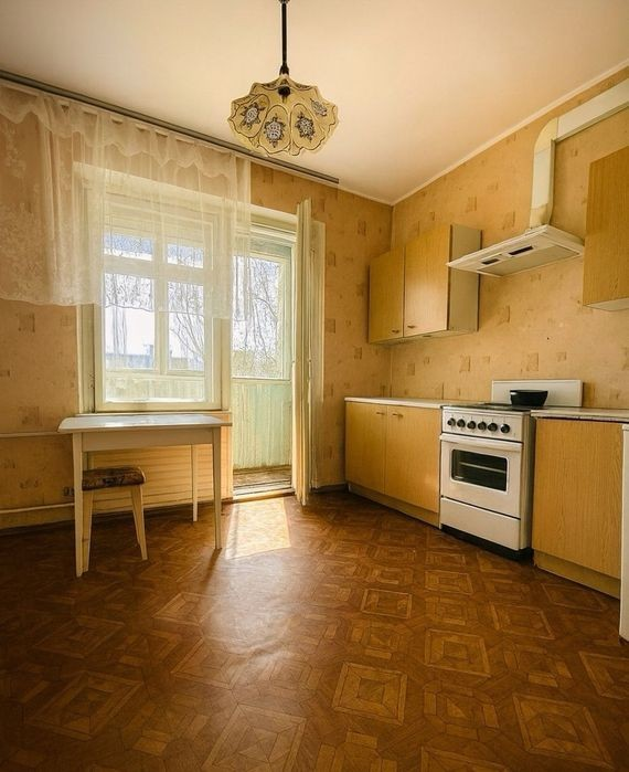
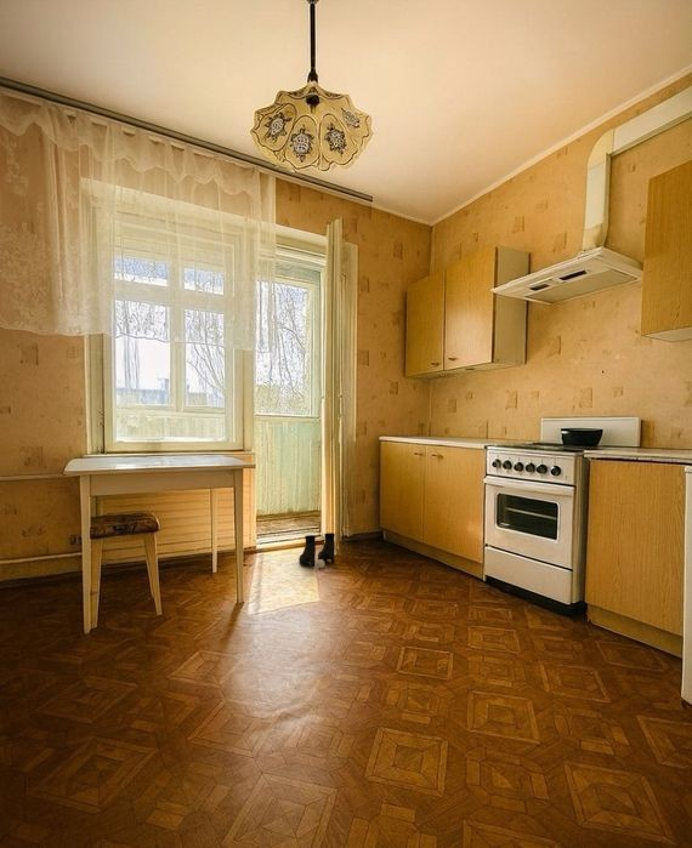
+ boots (314, 546)
